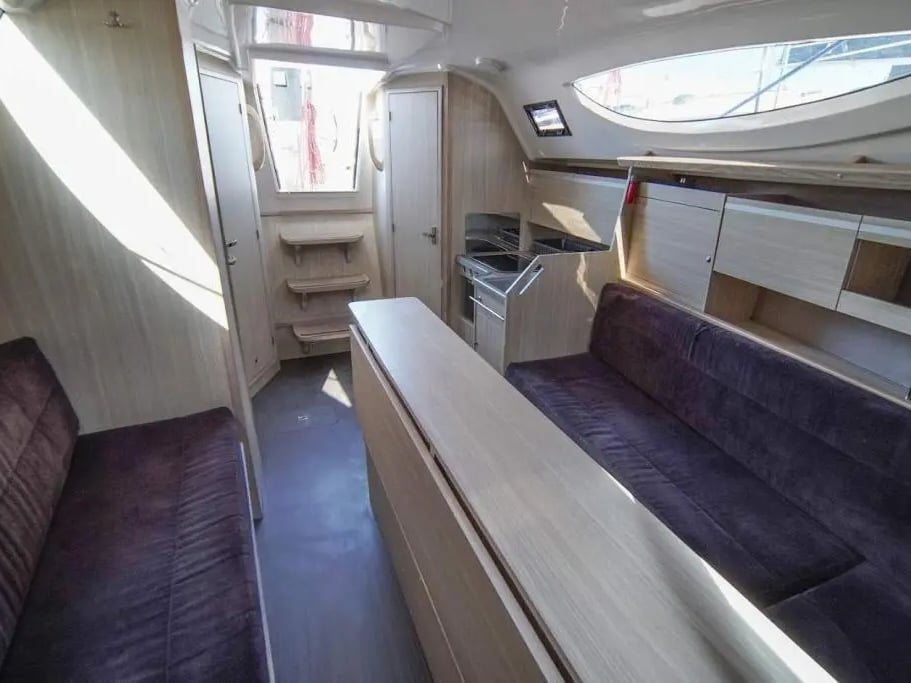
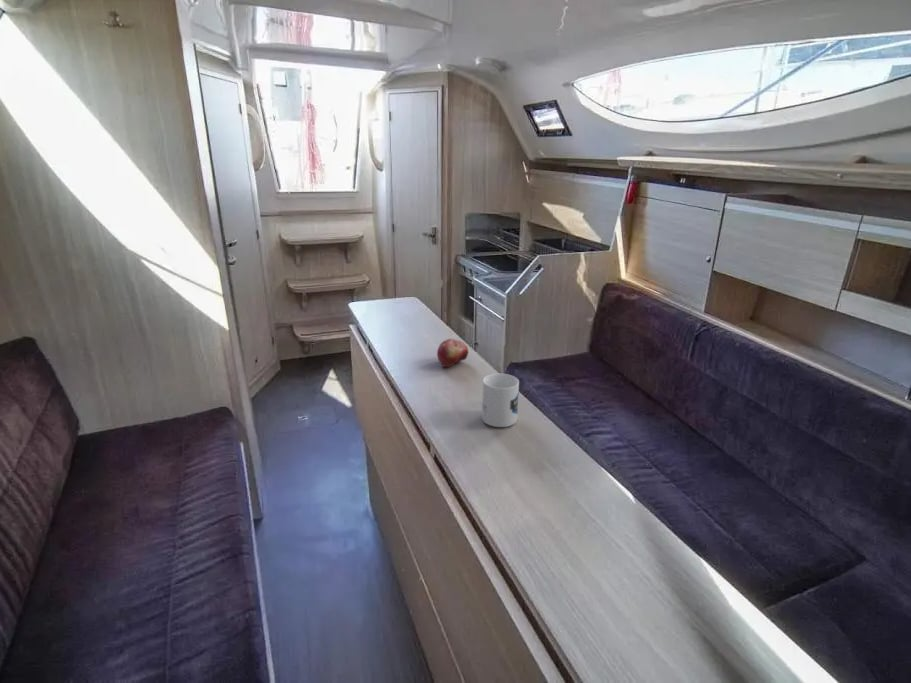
+ mug (502, 397)
+ fruit (452, 351)
